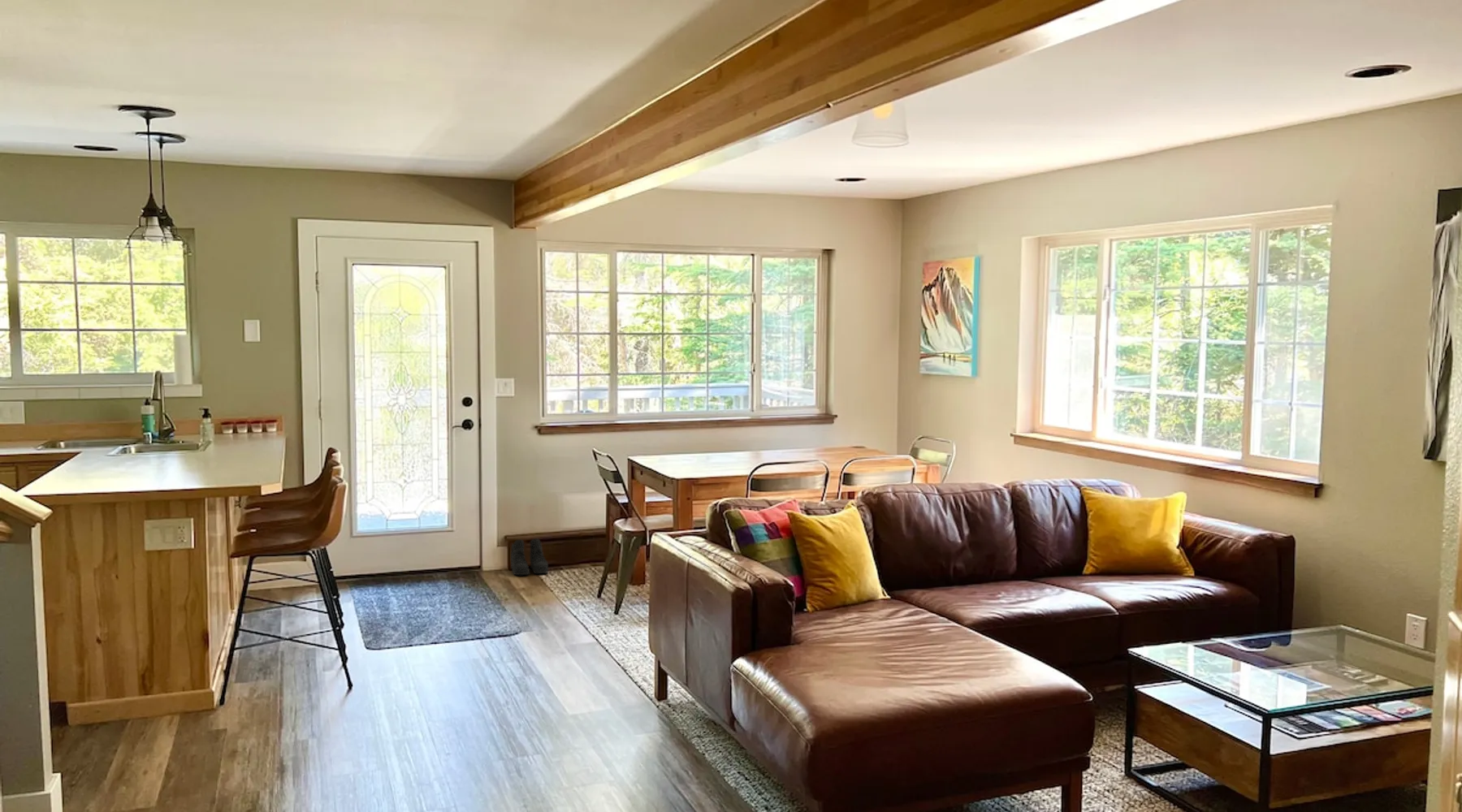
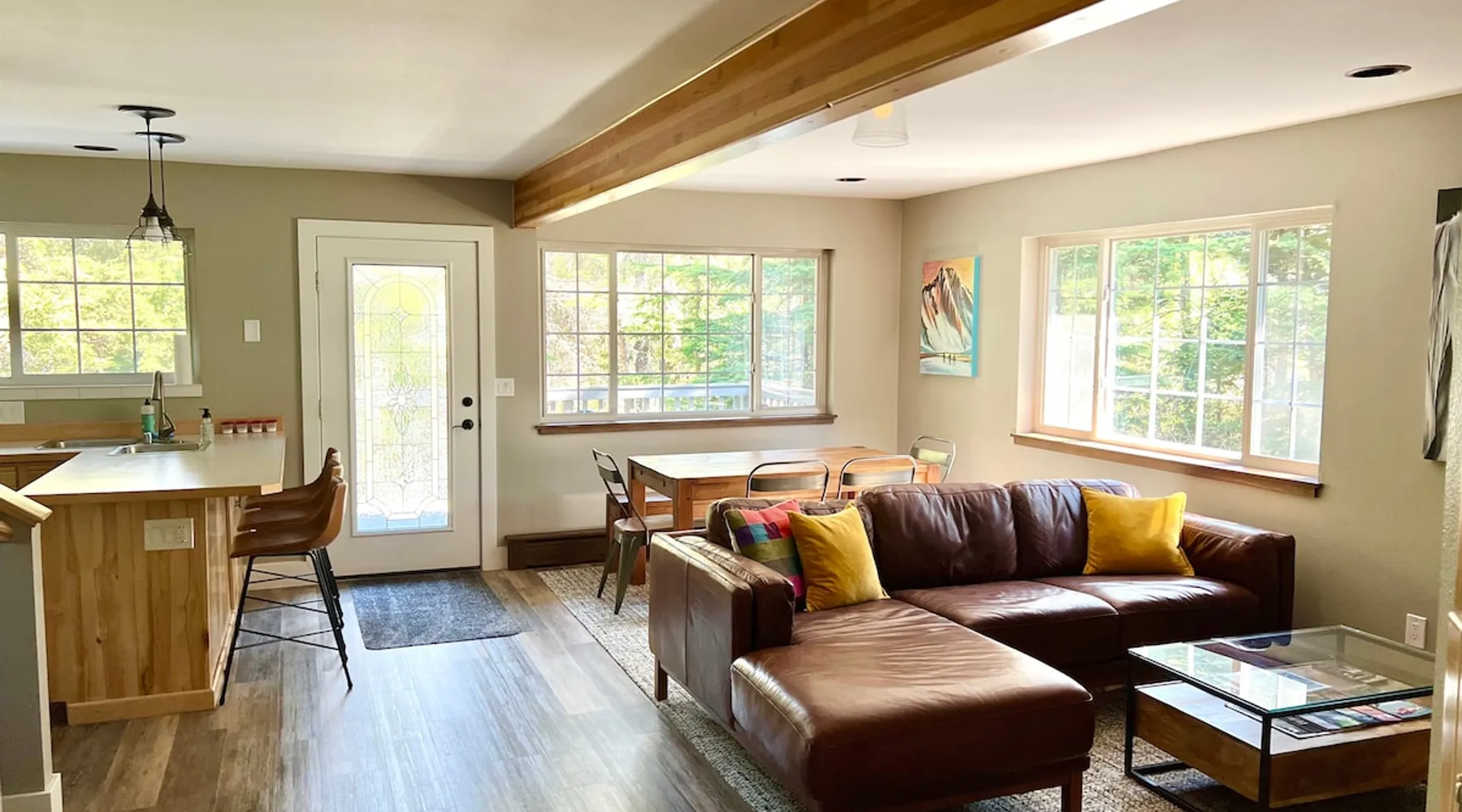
- boots (530, 555)
